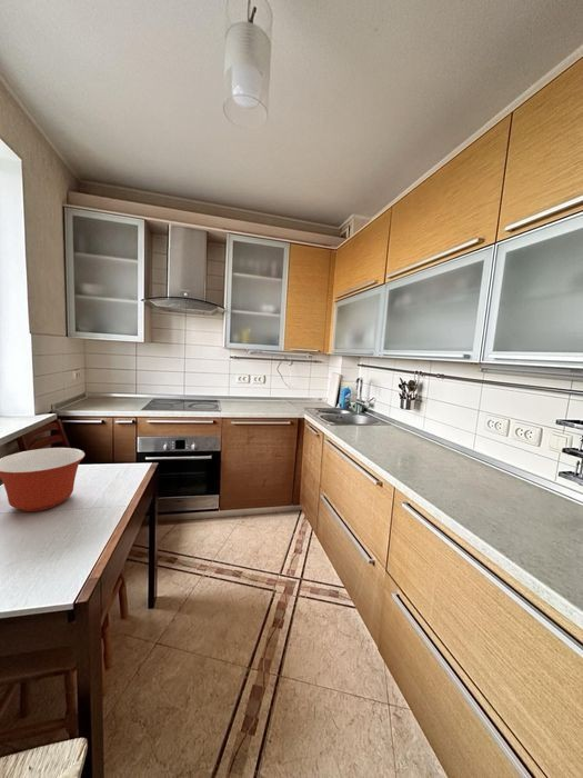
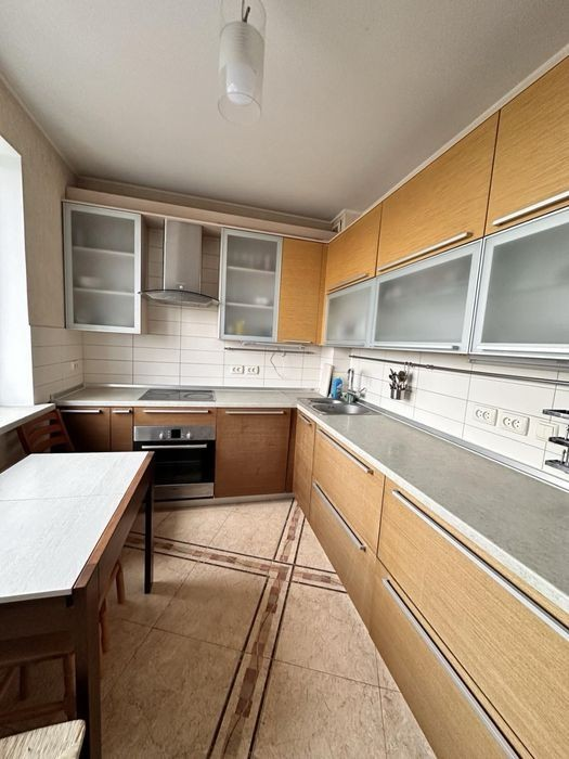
- mixing bowl (41, 480)
